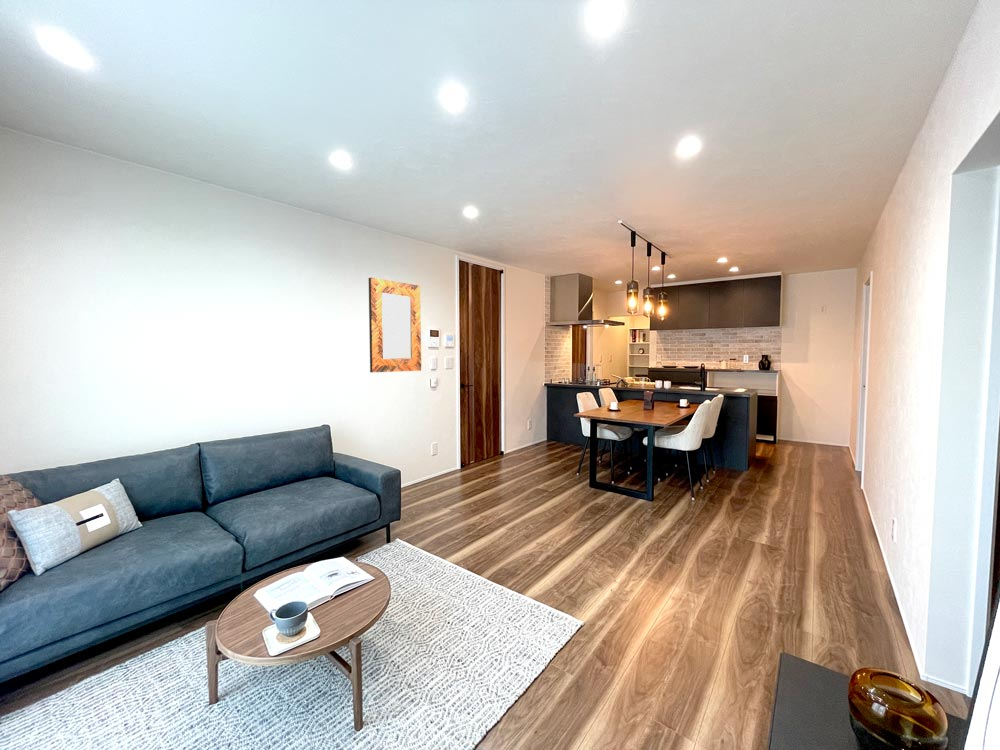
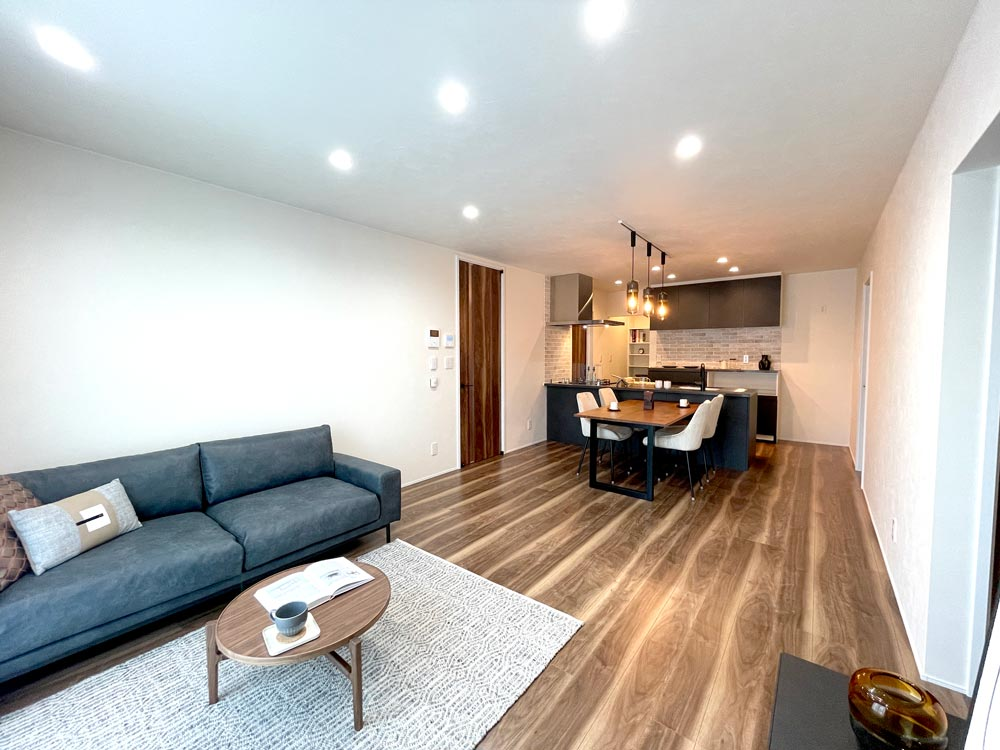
- home mirror (396, 327)
